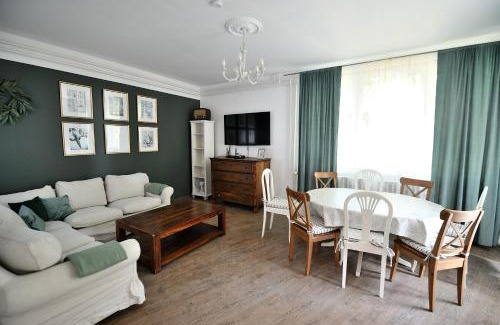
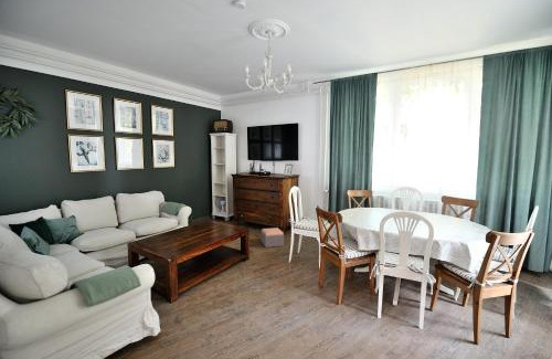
+ footstool (272, 236)
